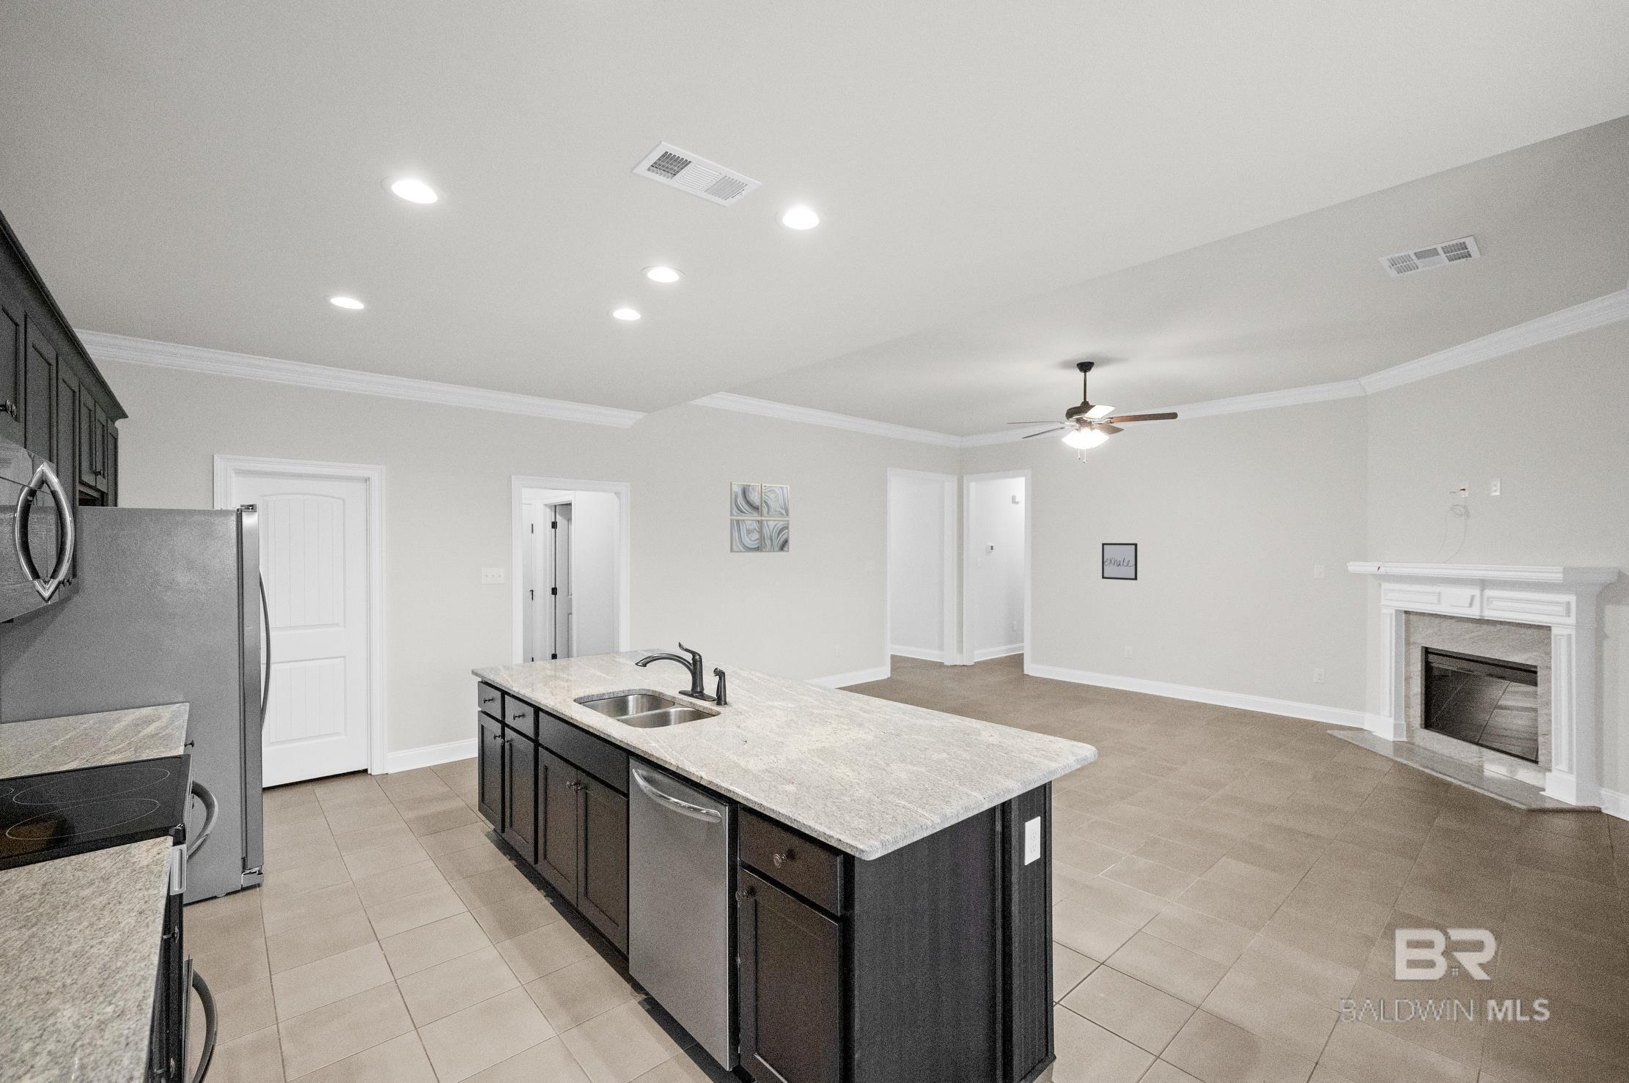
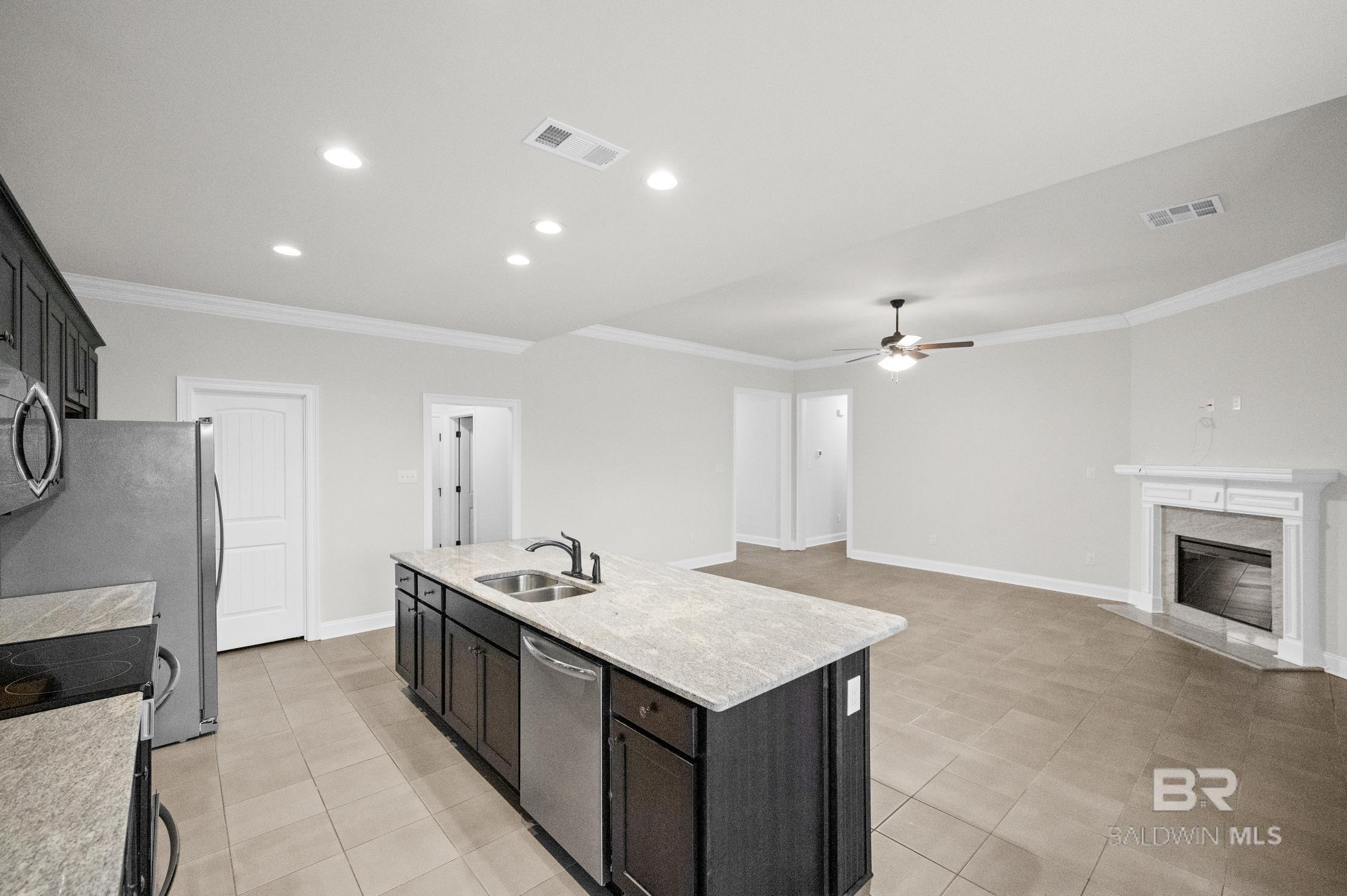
- wall art (761, 519)
- wall art (1119, 561)
